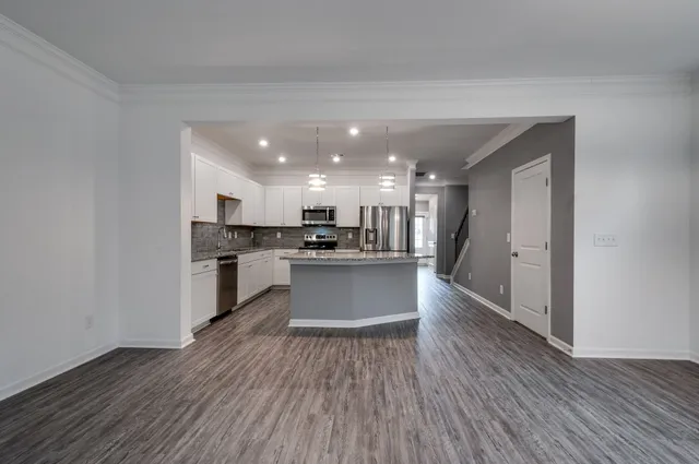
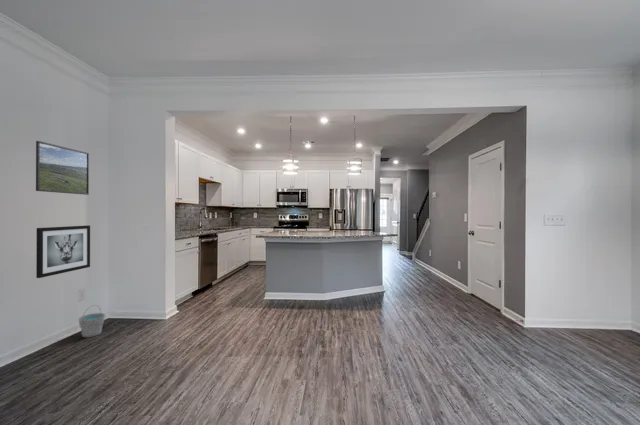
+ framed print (64, 170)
+ wall art (65, 249)
+ bucket (92, 319)
